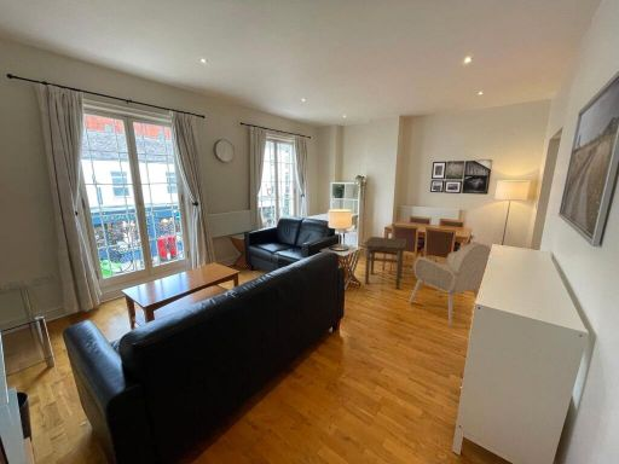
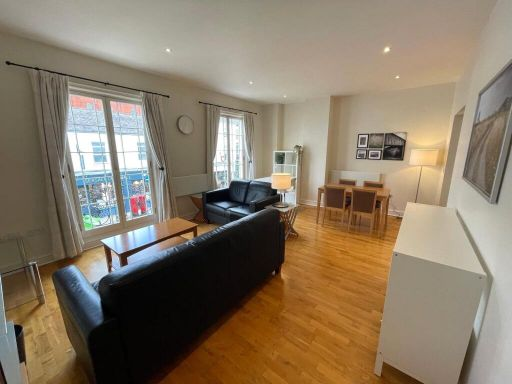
- armchair (449, 276)
- side table (384, 261)
